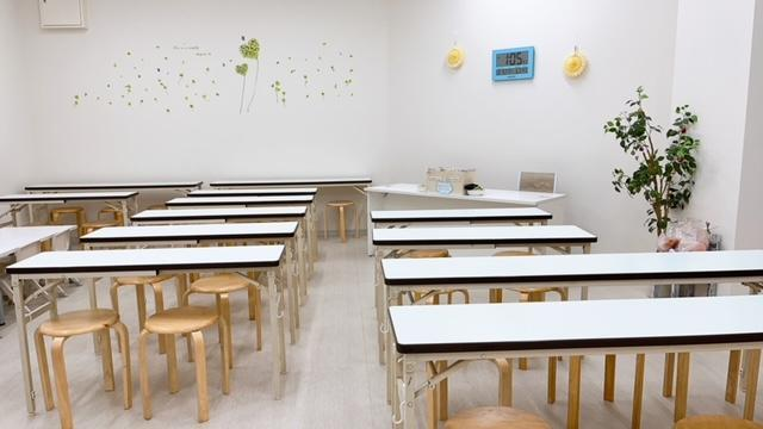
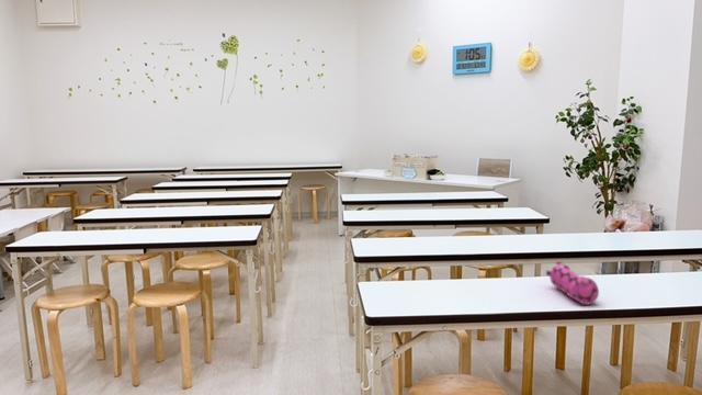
+ pencil case (573, 282)
